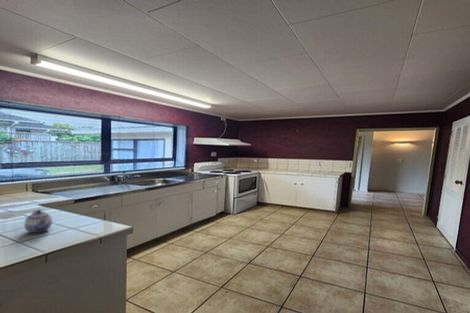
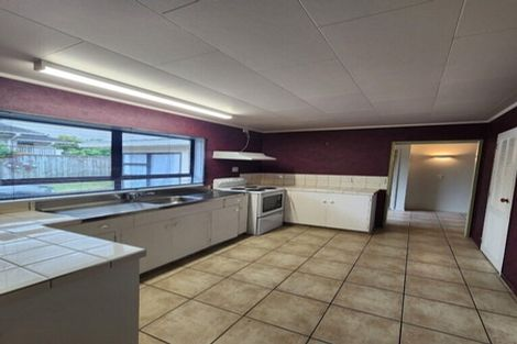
- teapot (38, 220)
